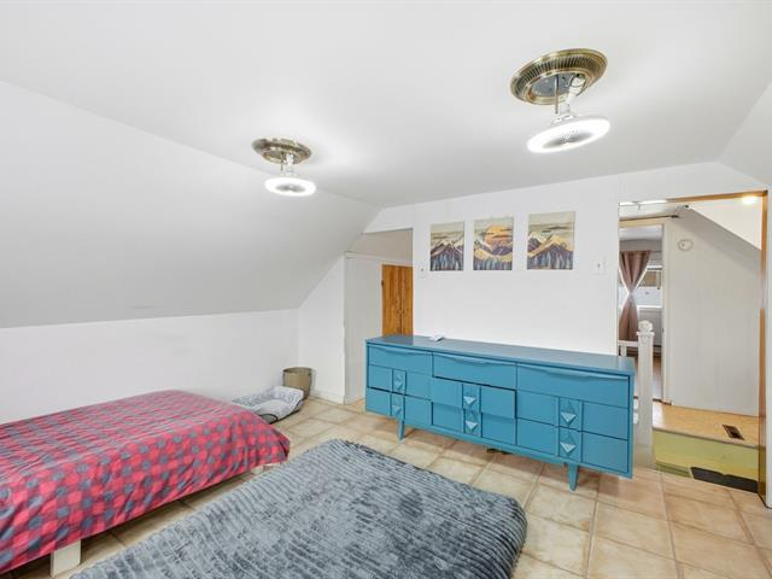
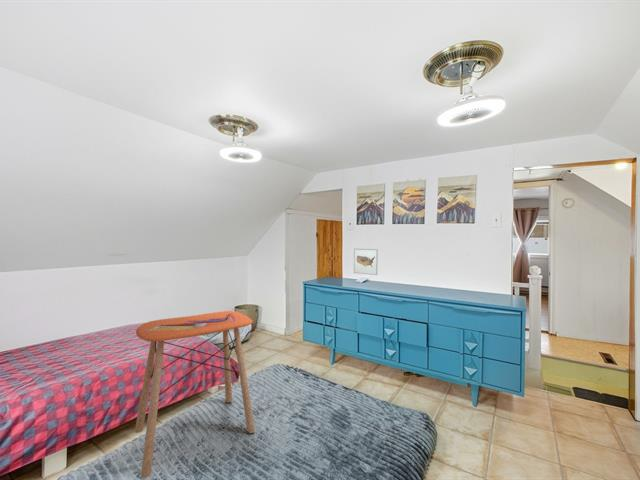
+ wall art (365, 261)
+ side table (193, 370)
